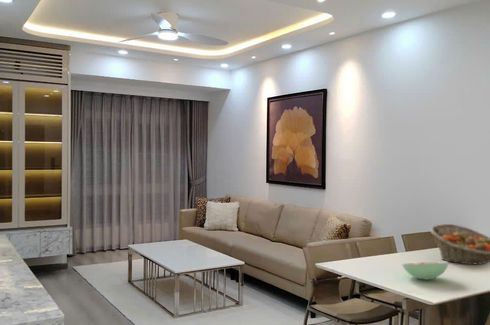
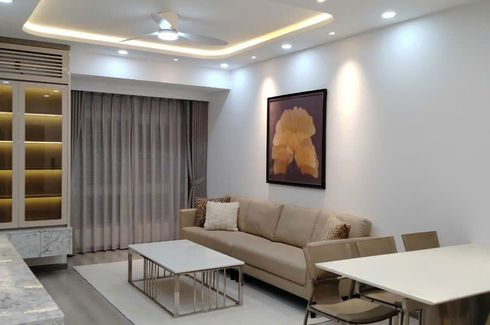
- fruit basket (463, 243)
- casserole (424, 268)
